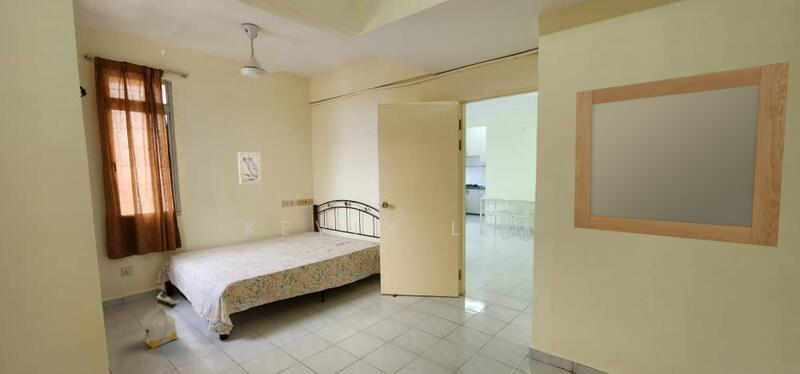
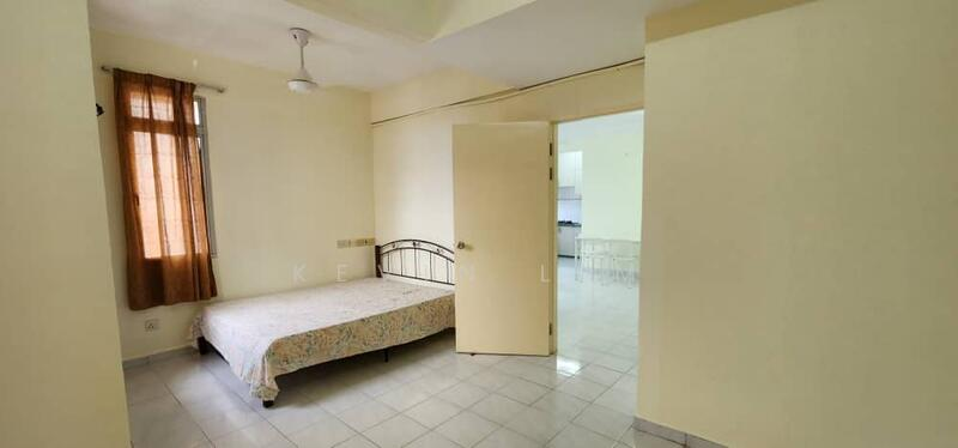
- bag (160, 316)
- wall art (249, 168)
- home mirror (663, 158)
